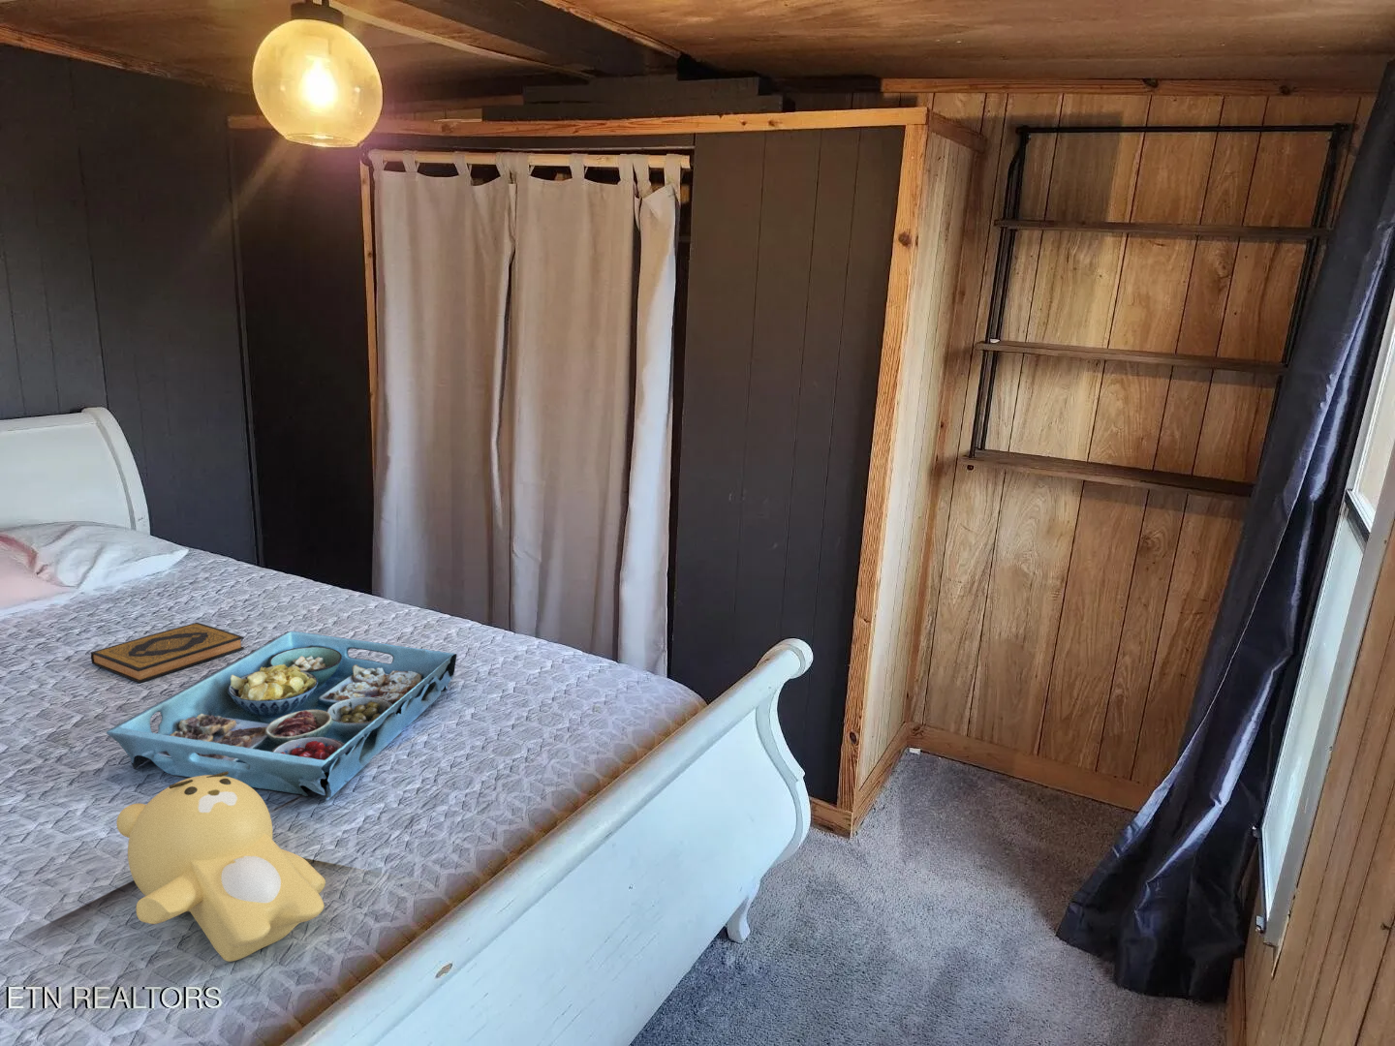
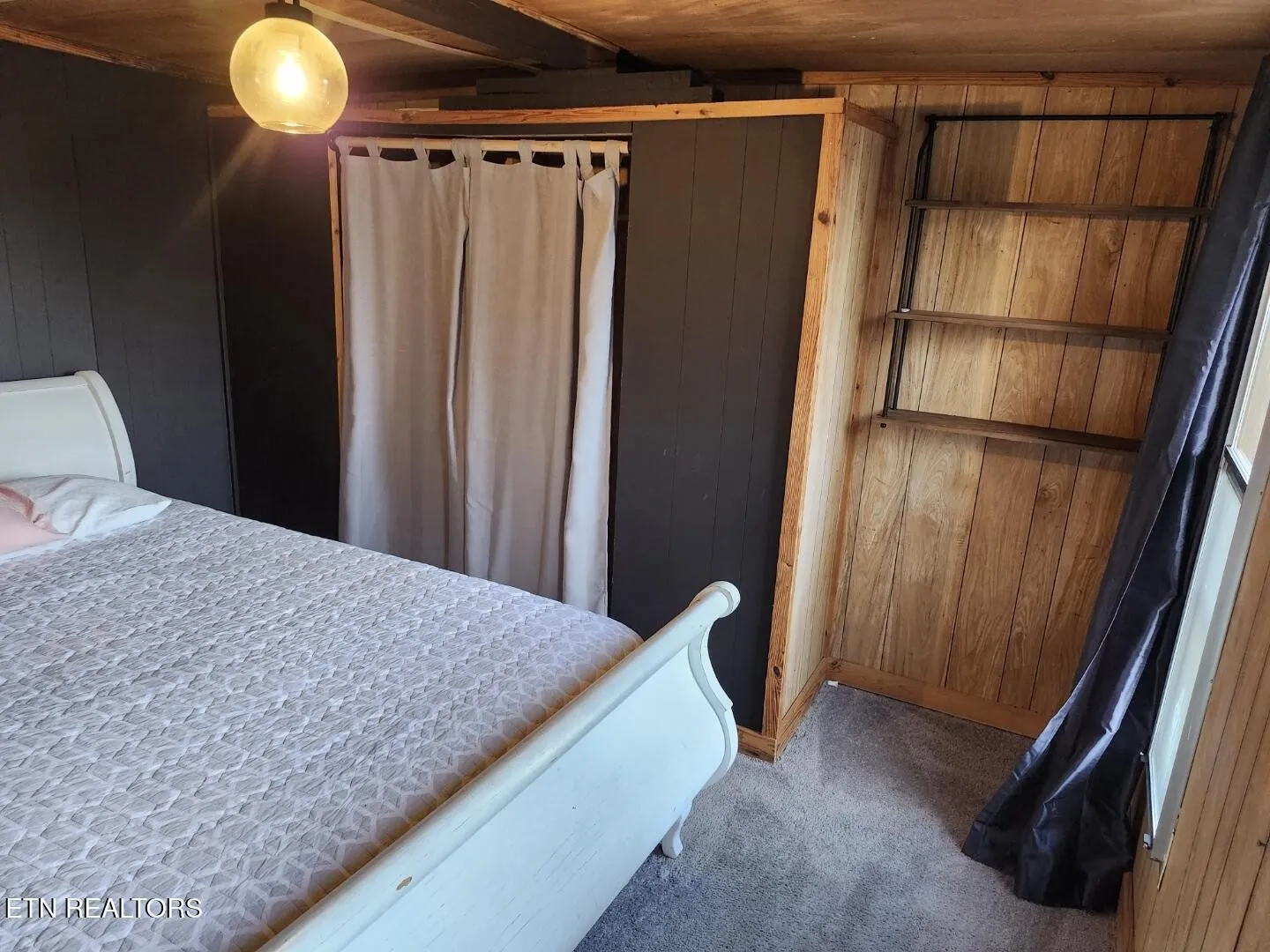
- hardback book (169, 649)
- serving tray (302, 703)
- teddy bear (220, 861)
